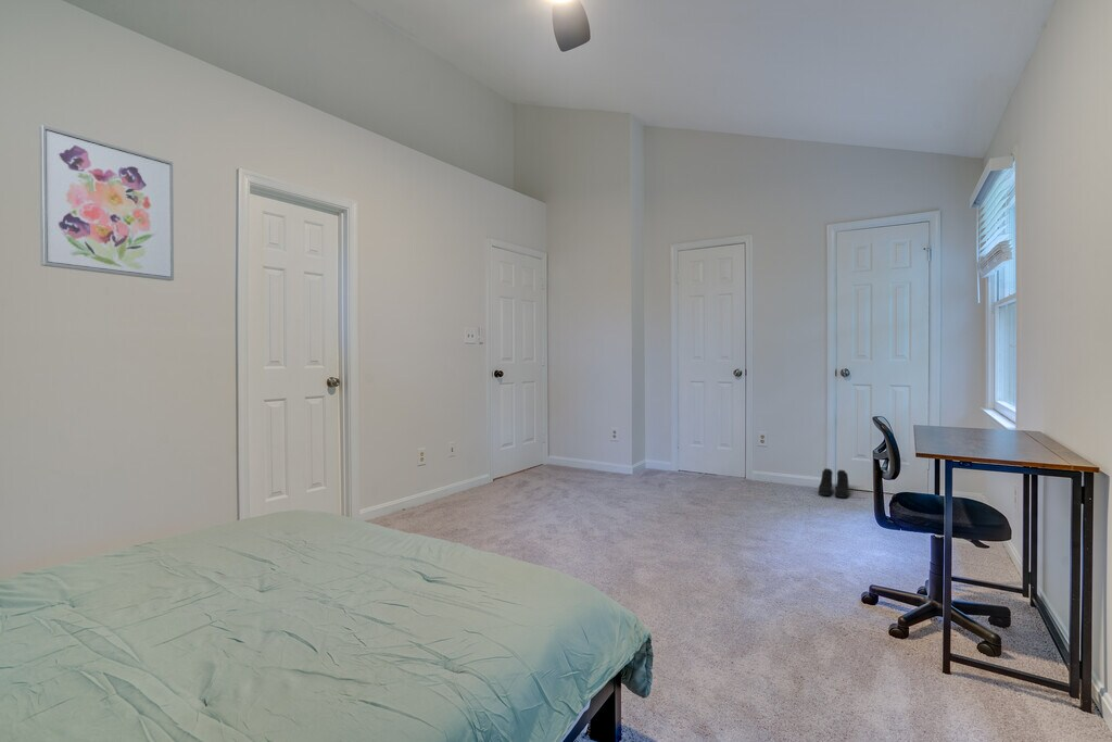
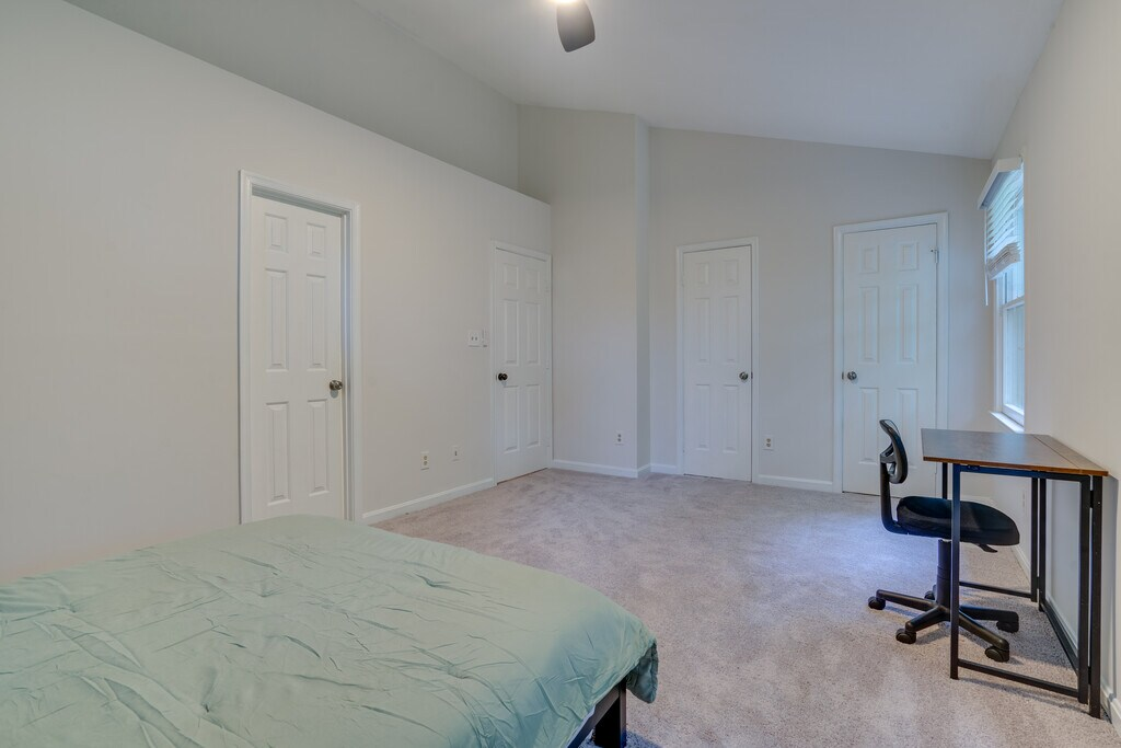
- wall art (112, 210)
- boots (831, 481)
